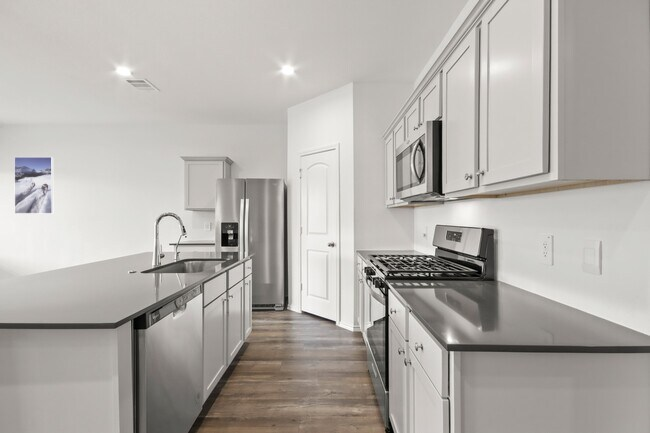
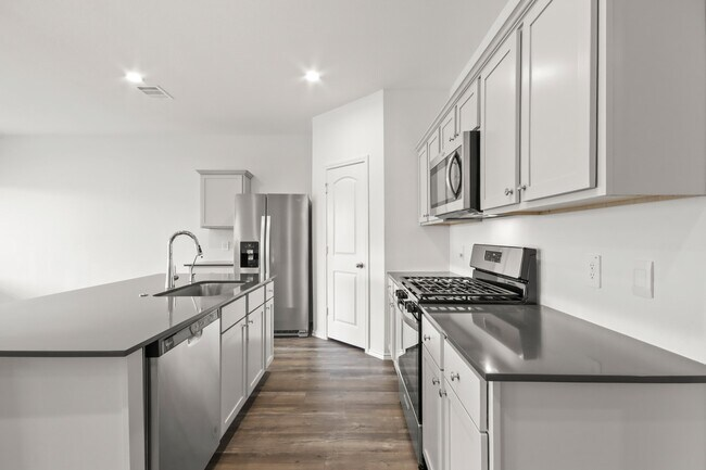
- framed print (33, 185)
